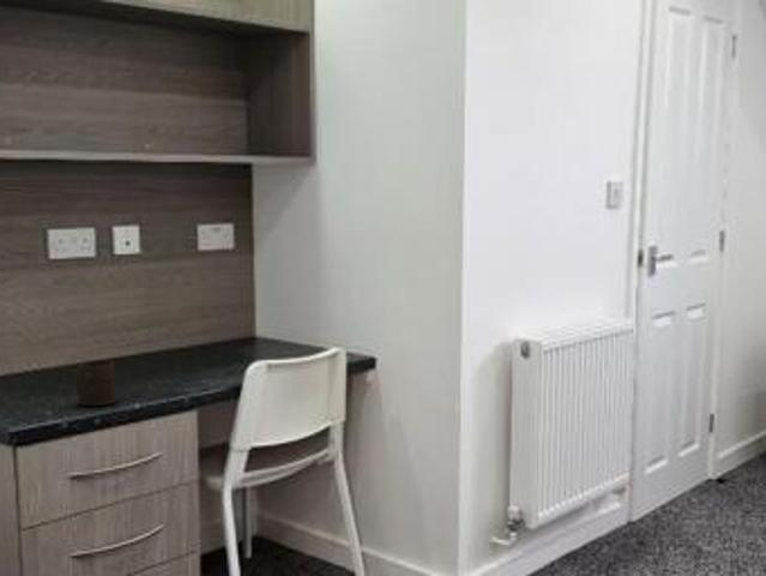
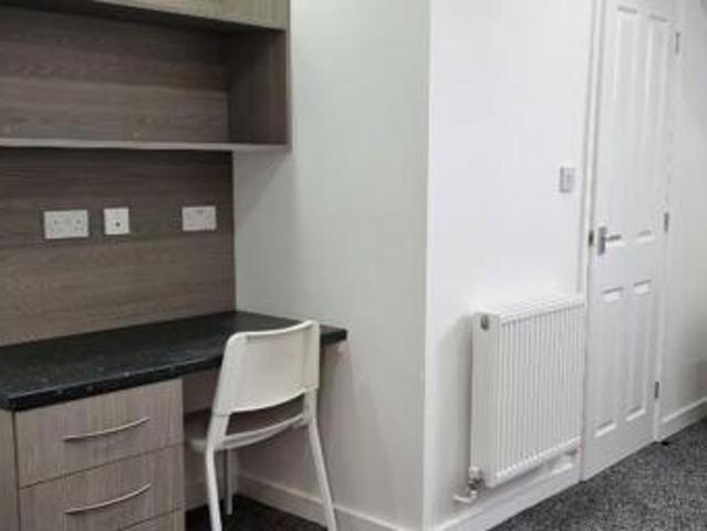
- cup (96, 383)
